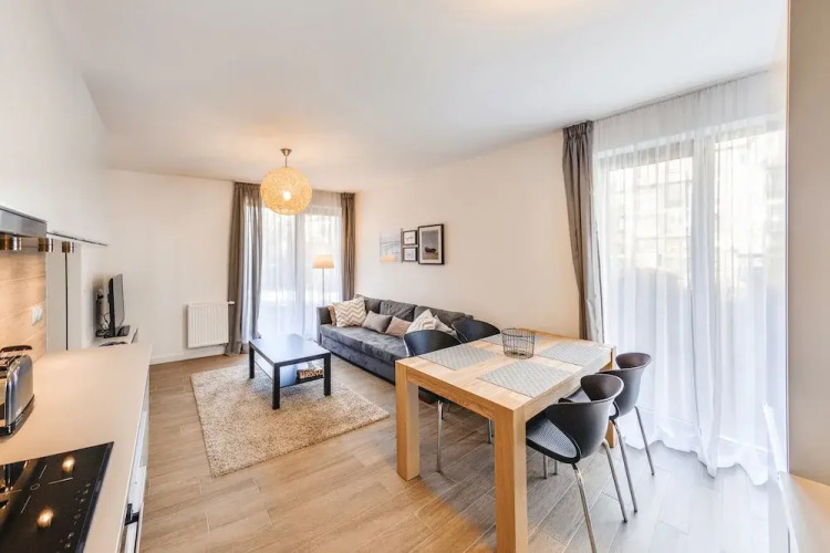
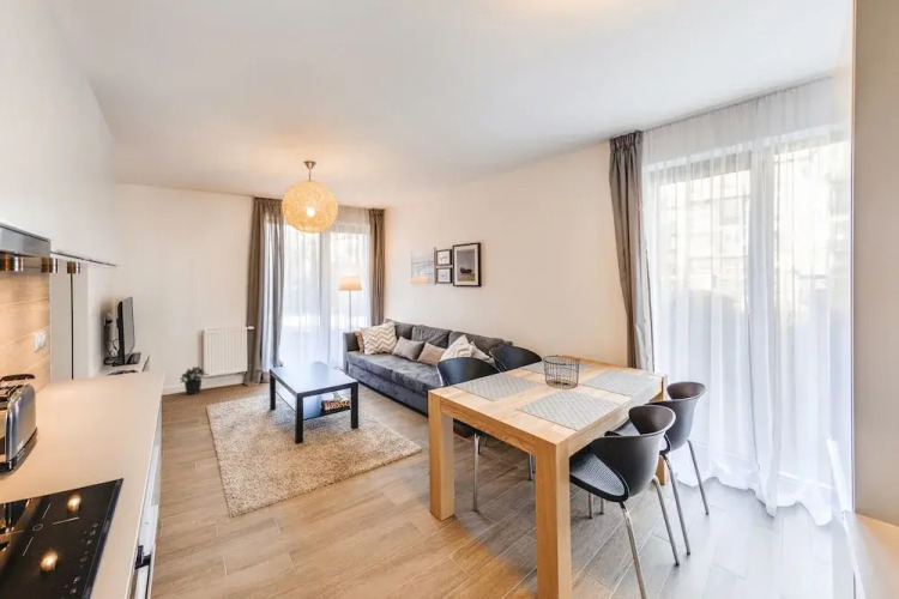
+ potted plant (194, 379)
